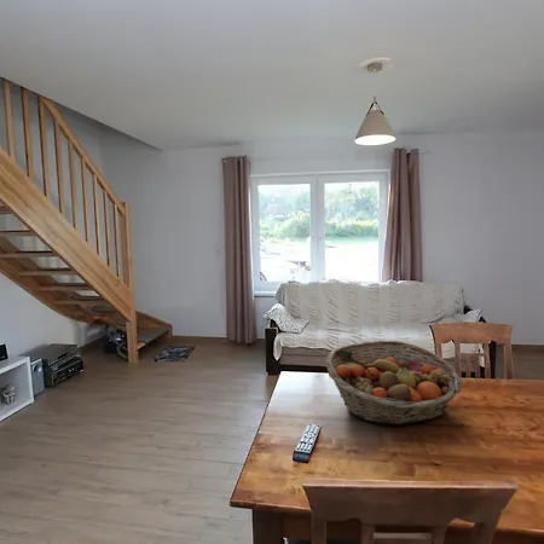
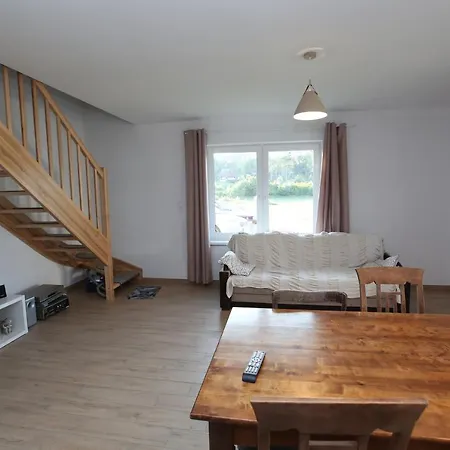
- fruit basket (392, 378)
